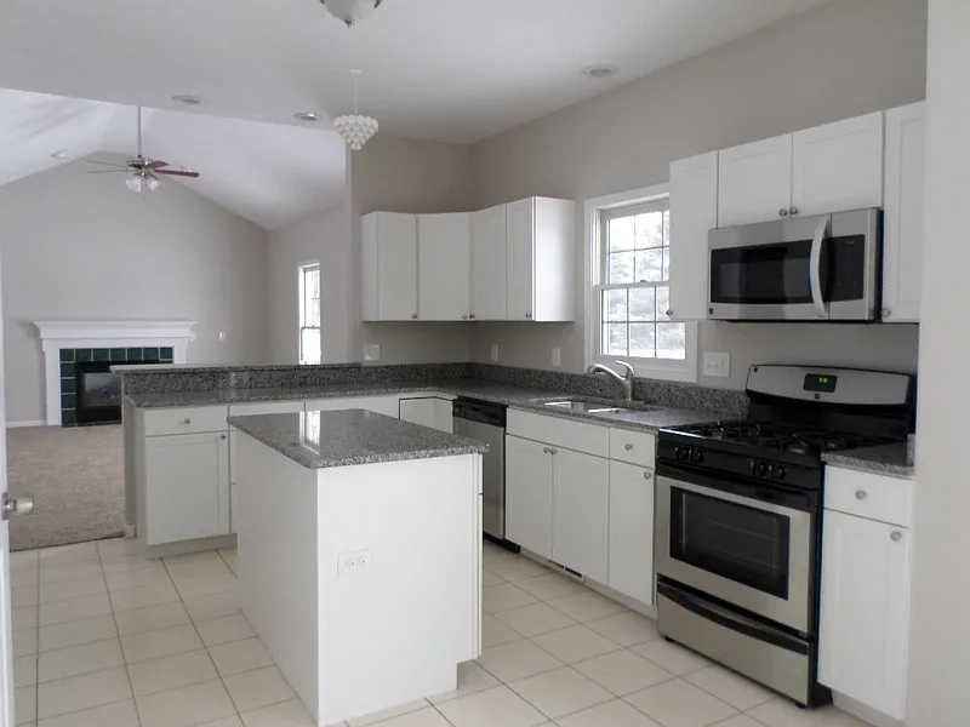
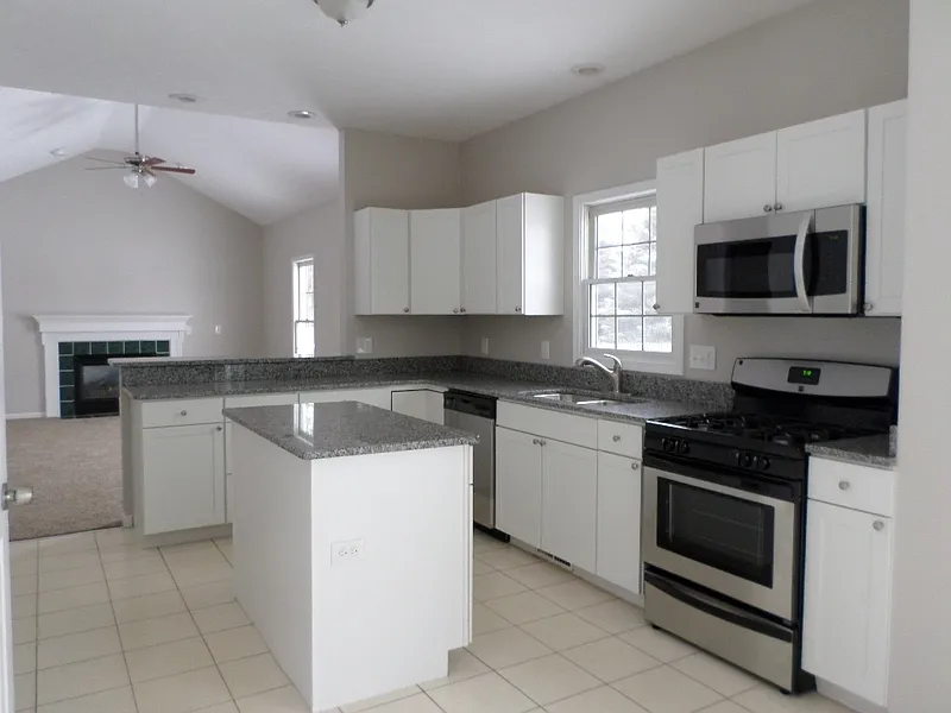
- pendant light (355, 110)
